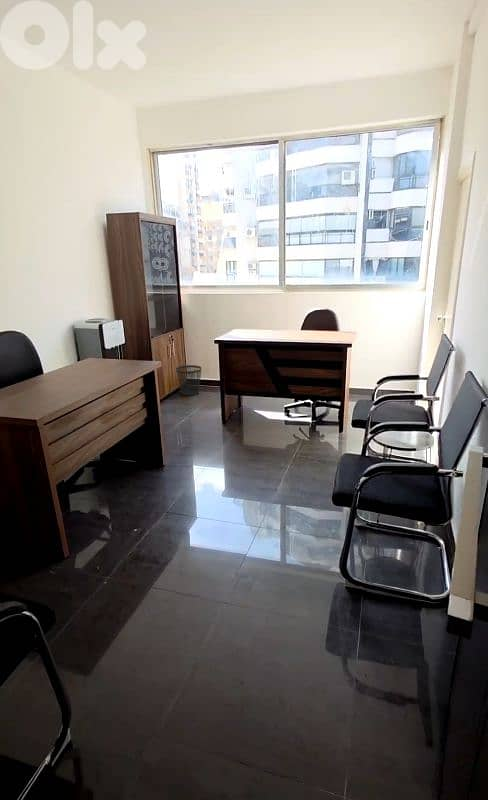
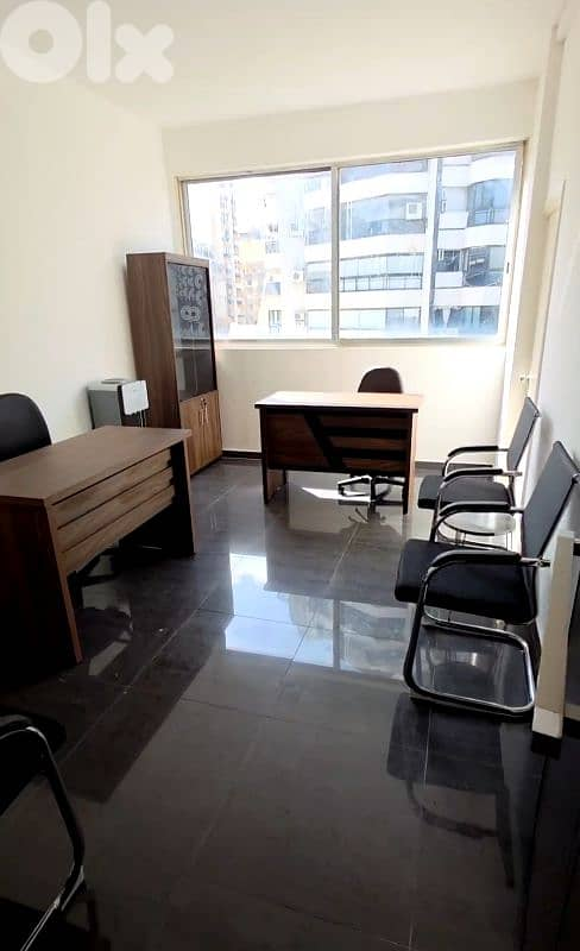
- wastebasket (189, 381)
